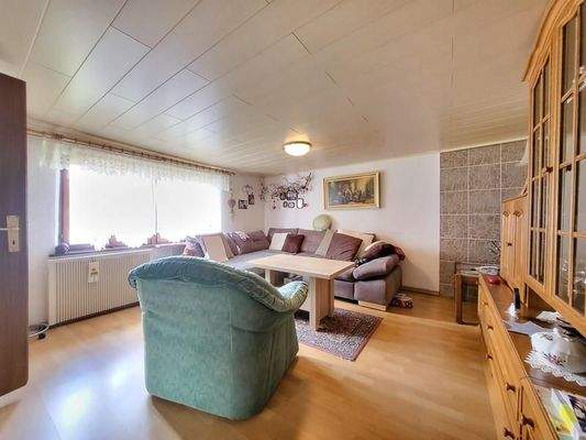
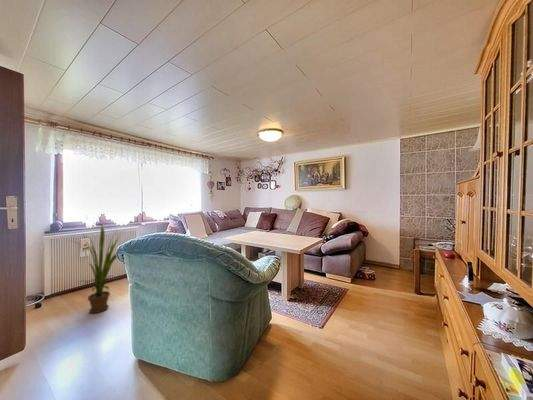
+ house plant (97, 268)
